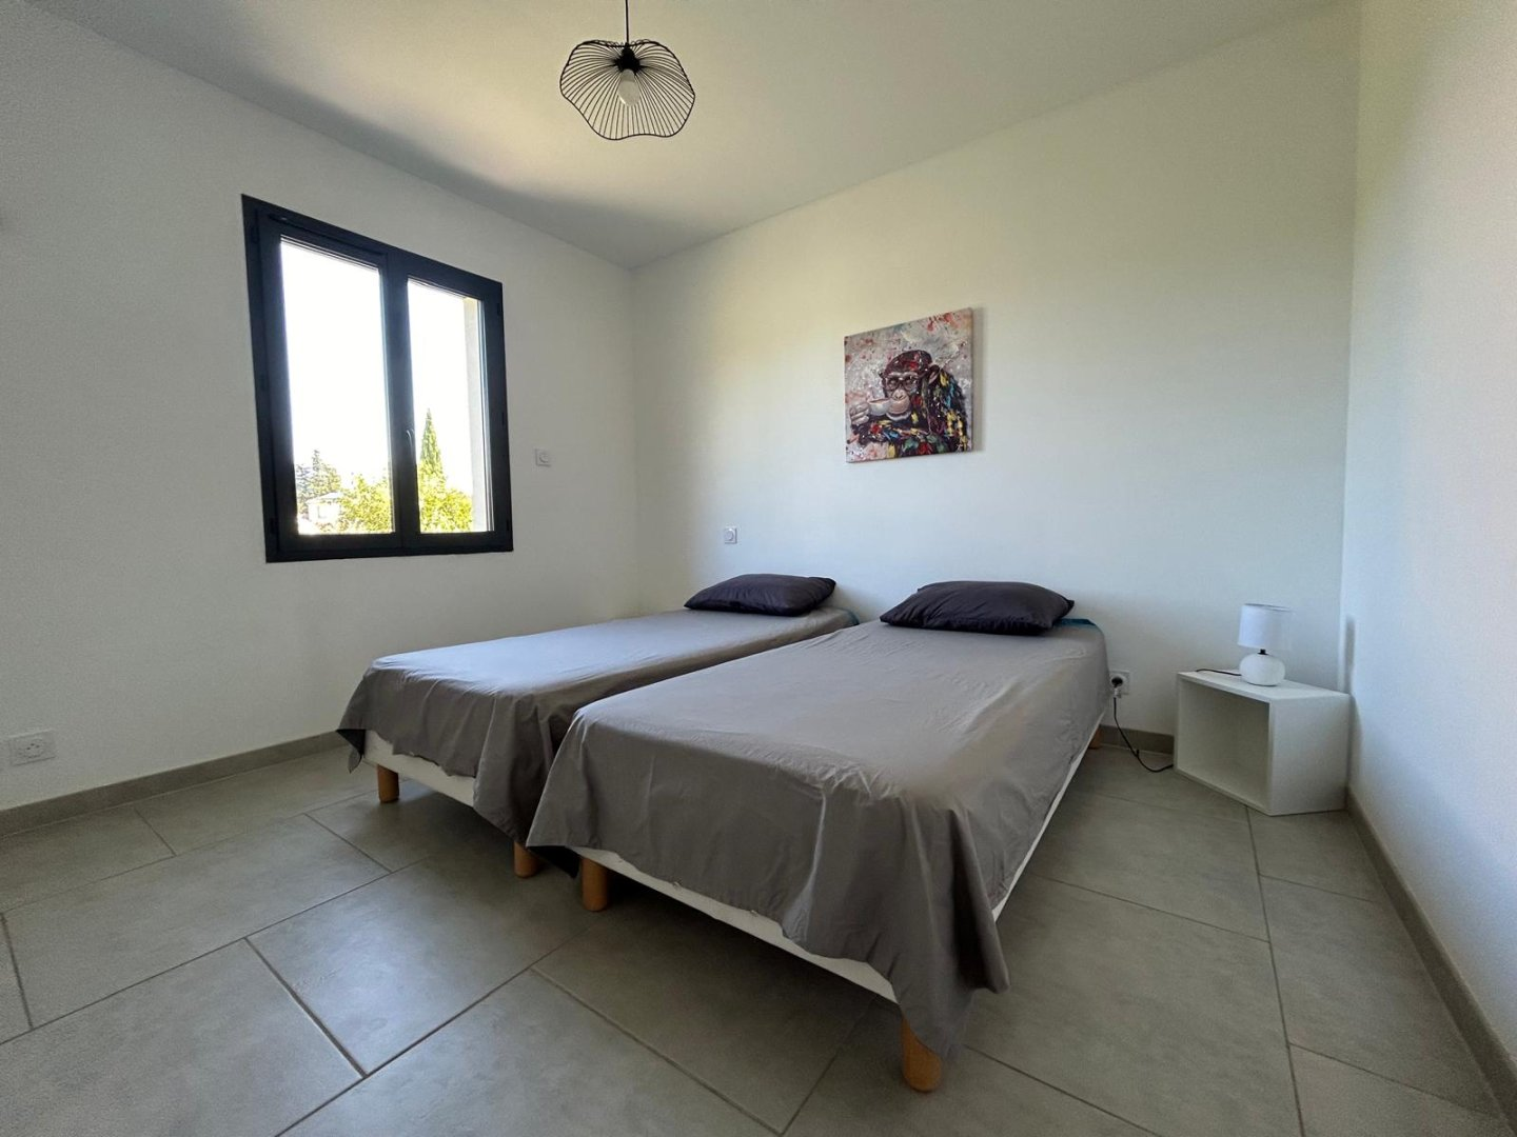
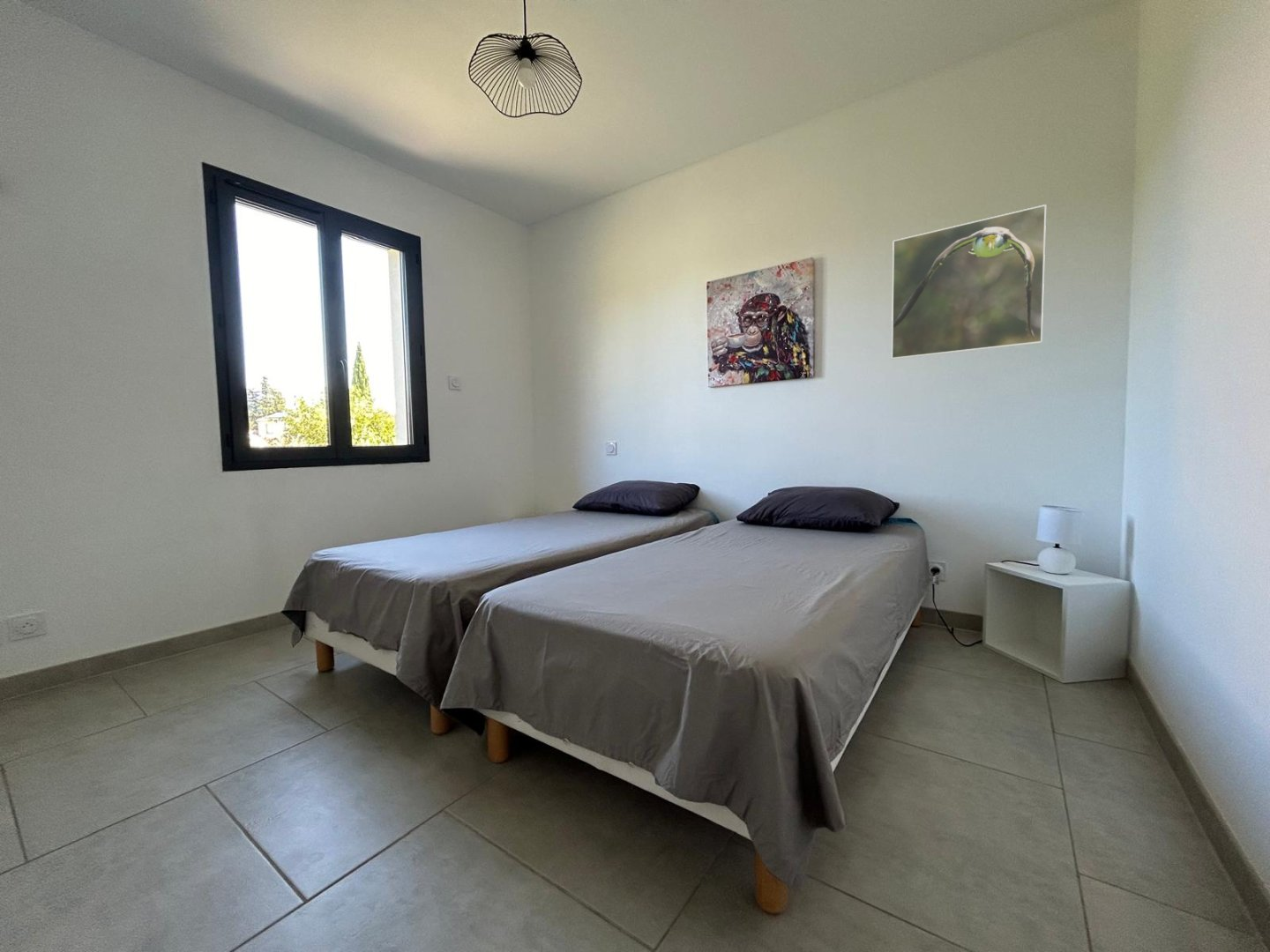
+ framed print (962, 288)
